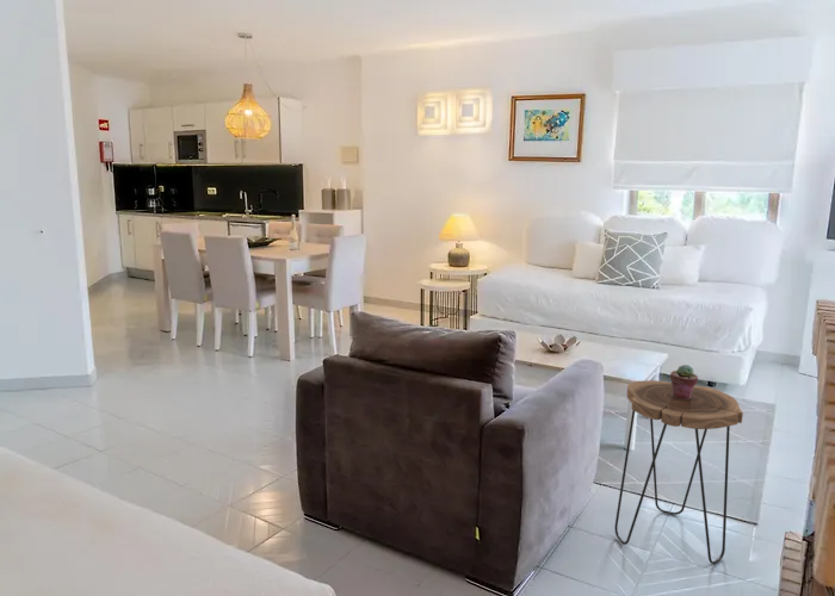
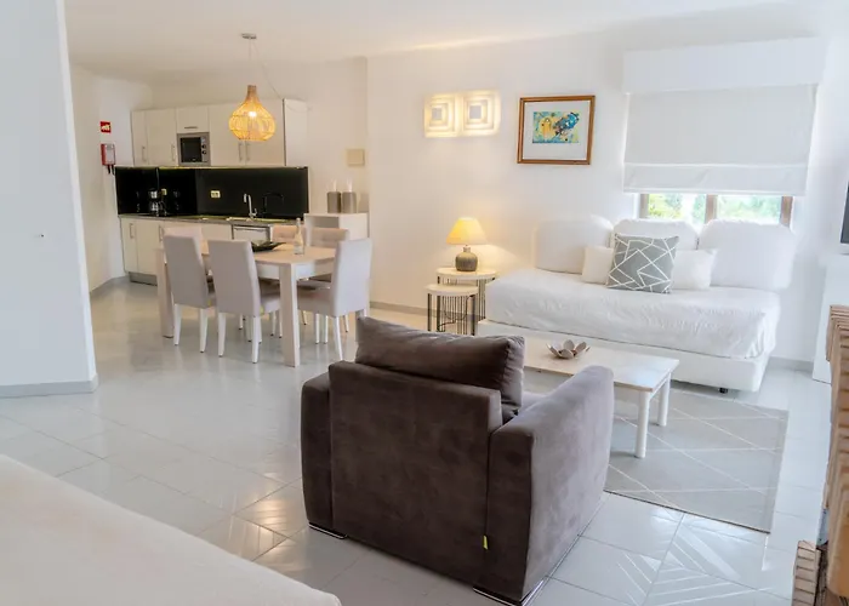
- side table (692, 471)
- potted succulent (684, 380)
